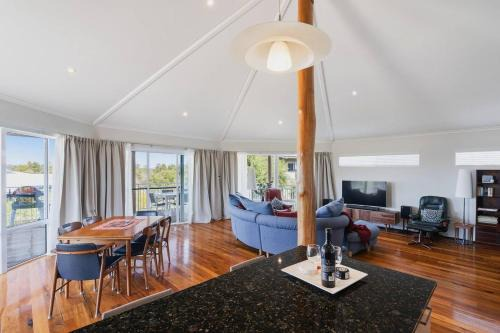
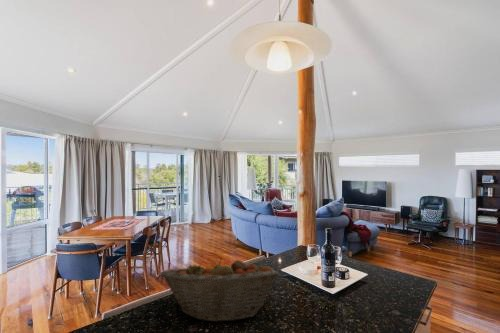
+ fruit basket (220, 281)
